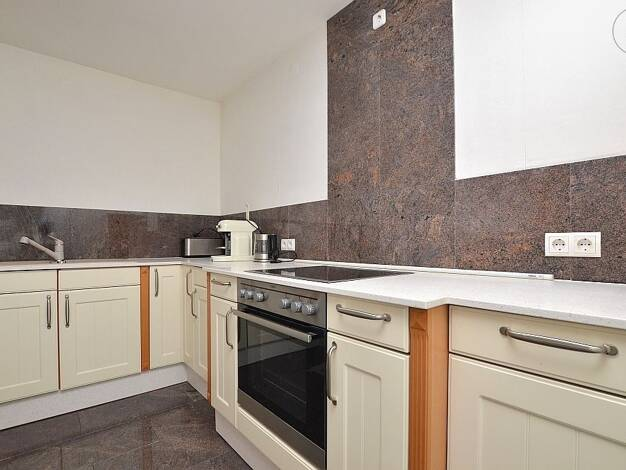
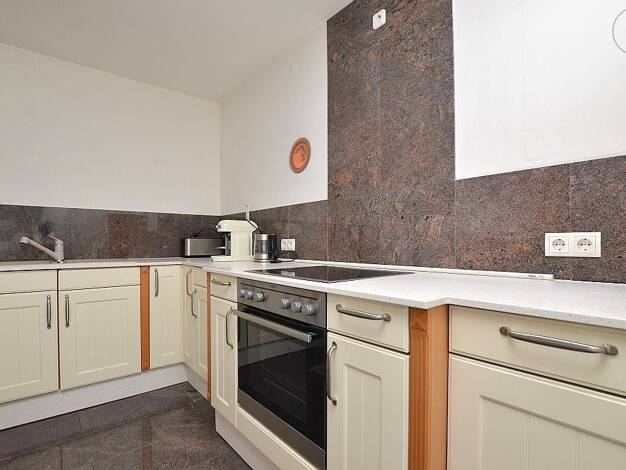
+ decorative plate (300, 155)
